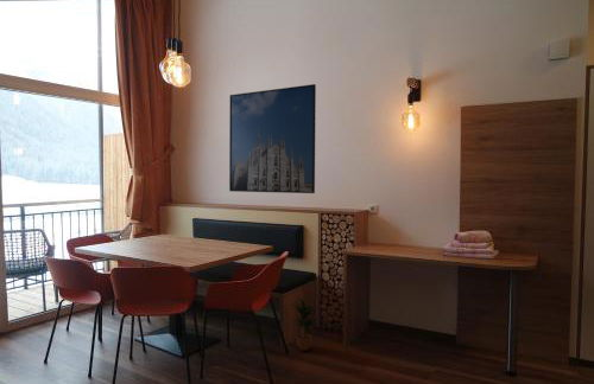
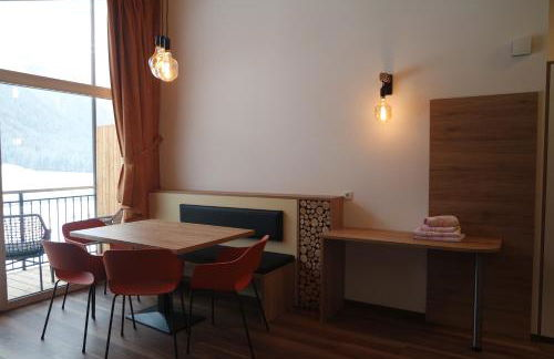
- potted plant (303, 322)
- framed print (270, 141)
